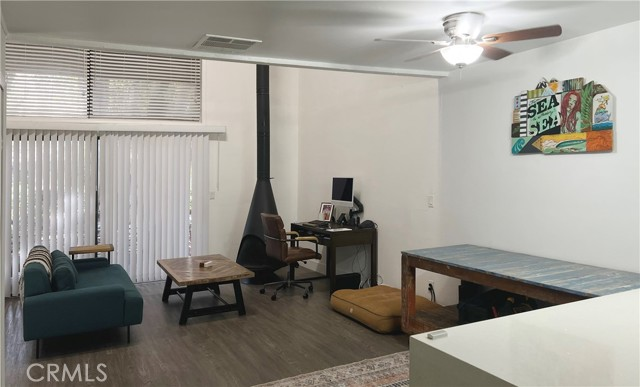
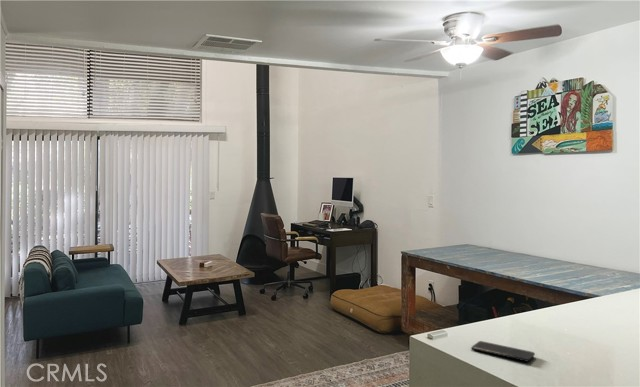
+ smartphone (502, 350)
